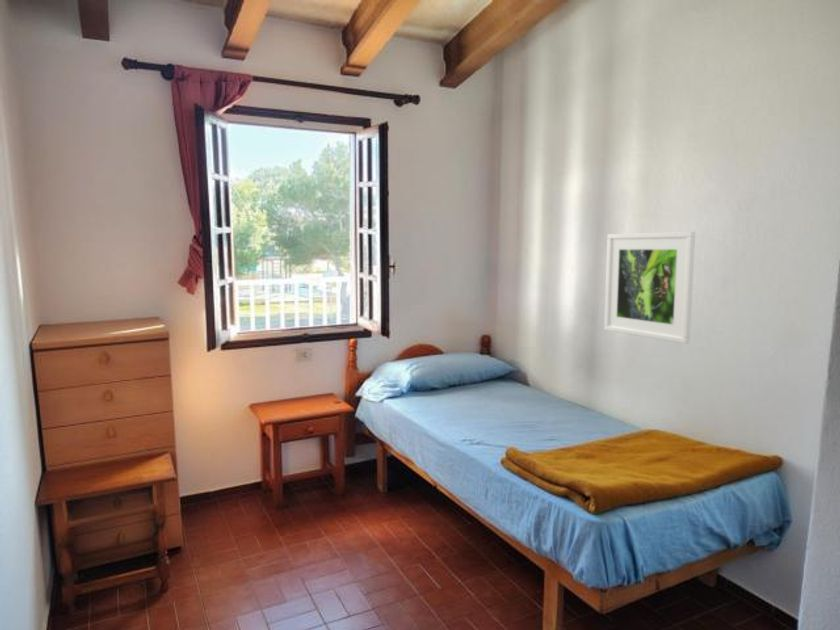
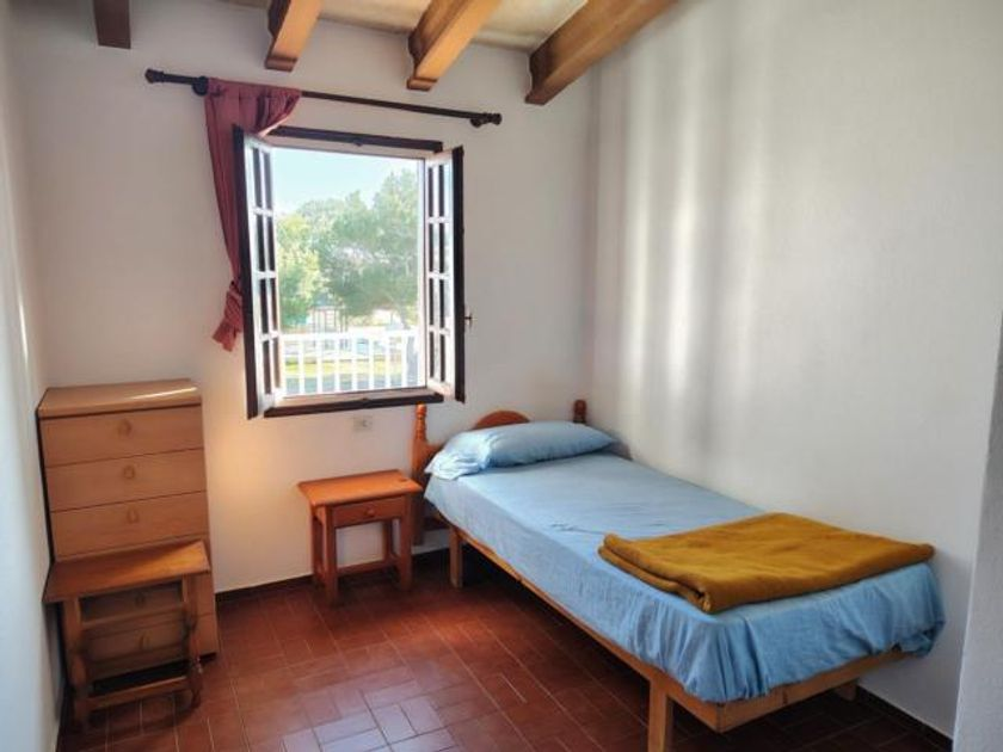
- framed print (645, 285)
